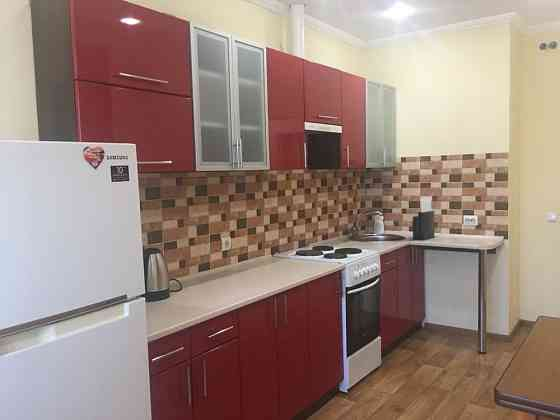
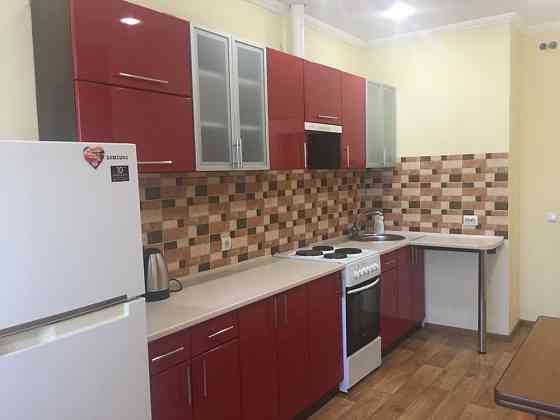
- knife block (422, 218)
